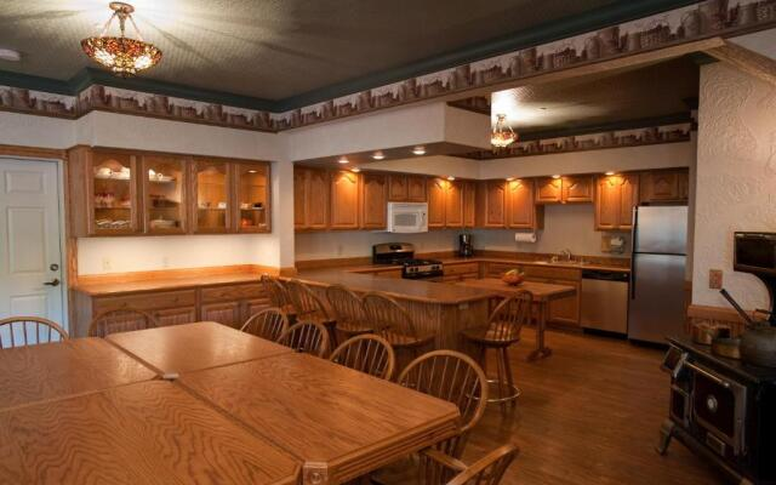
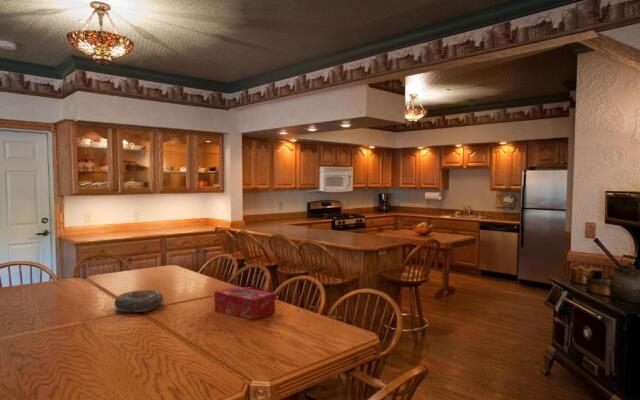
+ decorative bowl (139, 300)
+ tissue box (244, 301)
